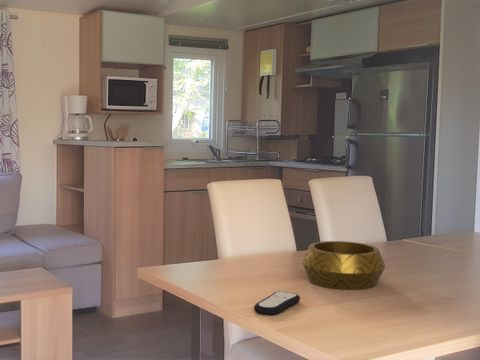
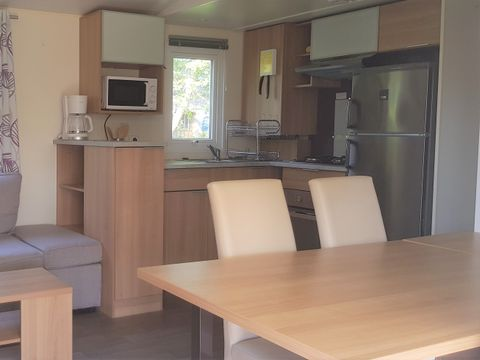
- decorative bowl (343, 264)
- remote control (276, 302)
